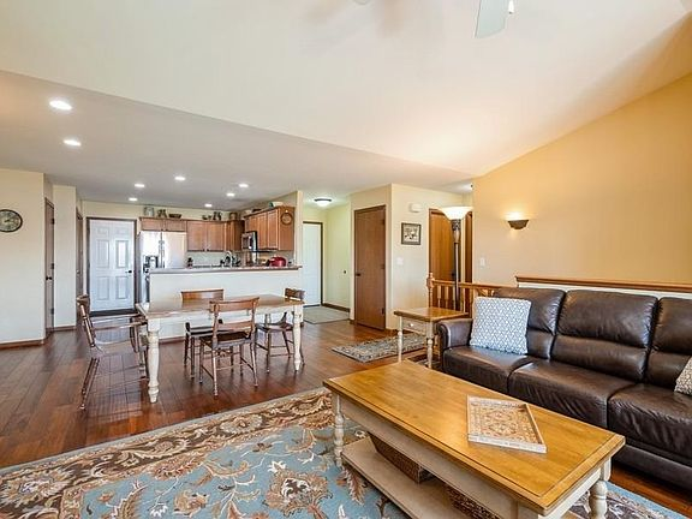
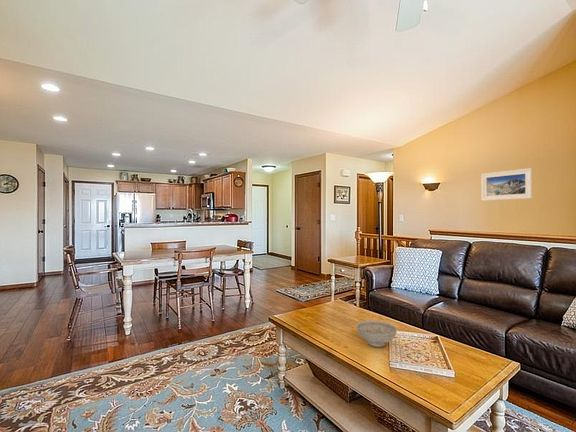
+ decorative bowl (376, 334)
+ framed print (505, 185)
